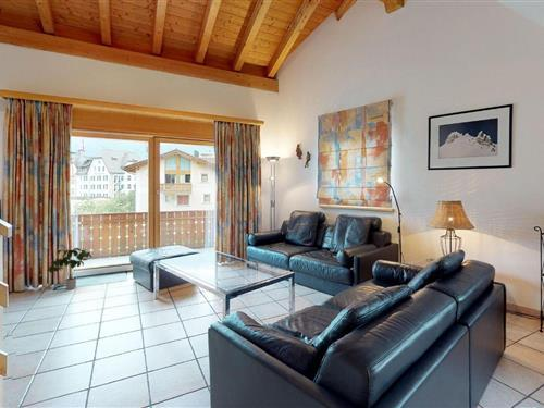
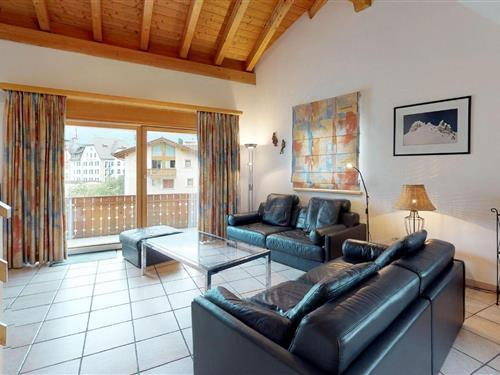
- potted plant (70, 269)
